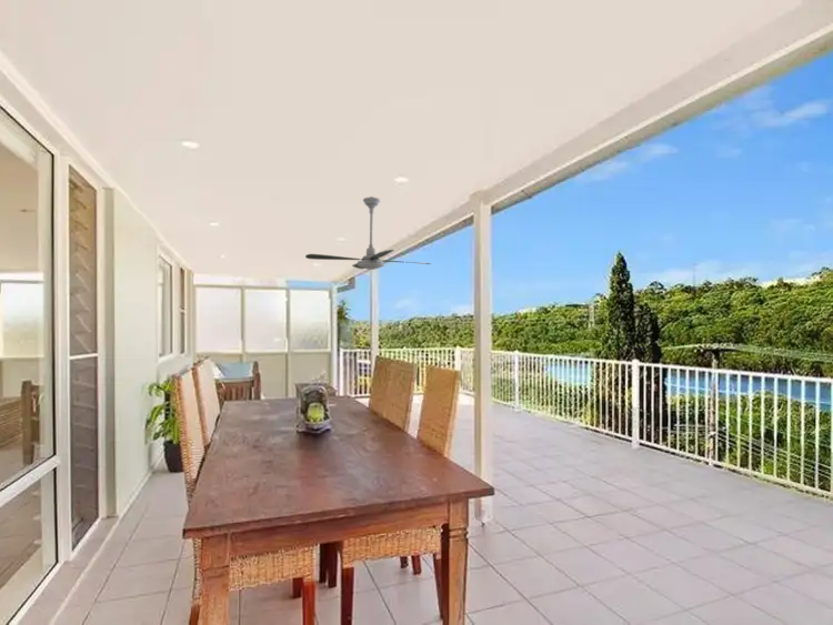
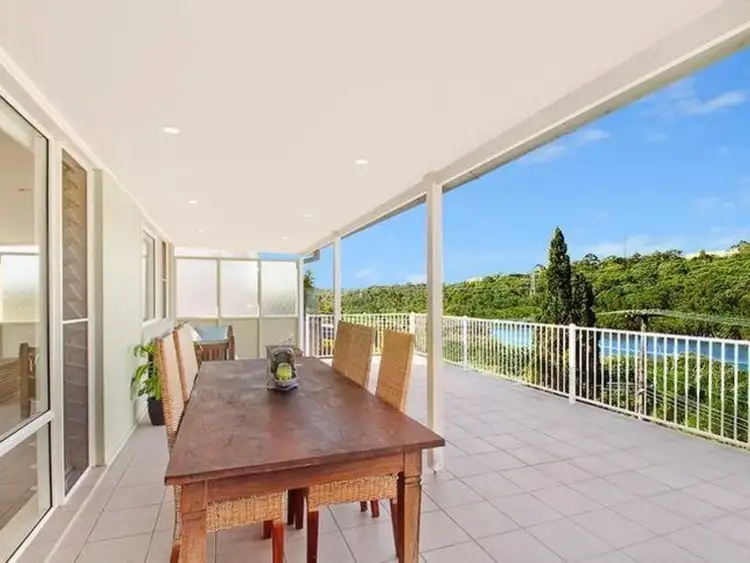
- ceiling fan (370, 232)
